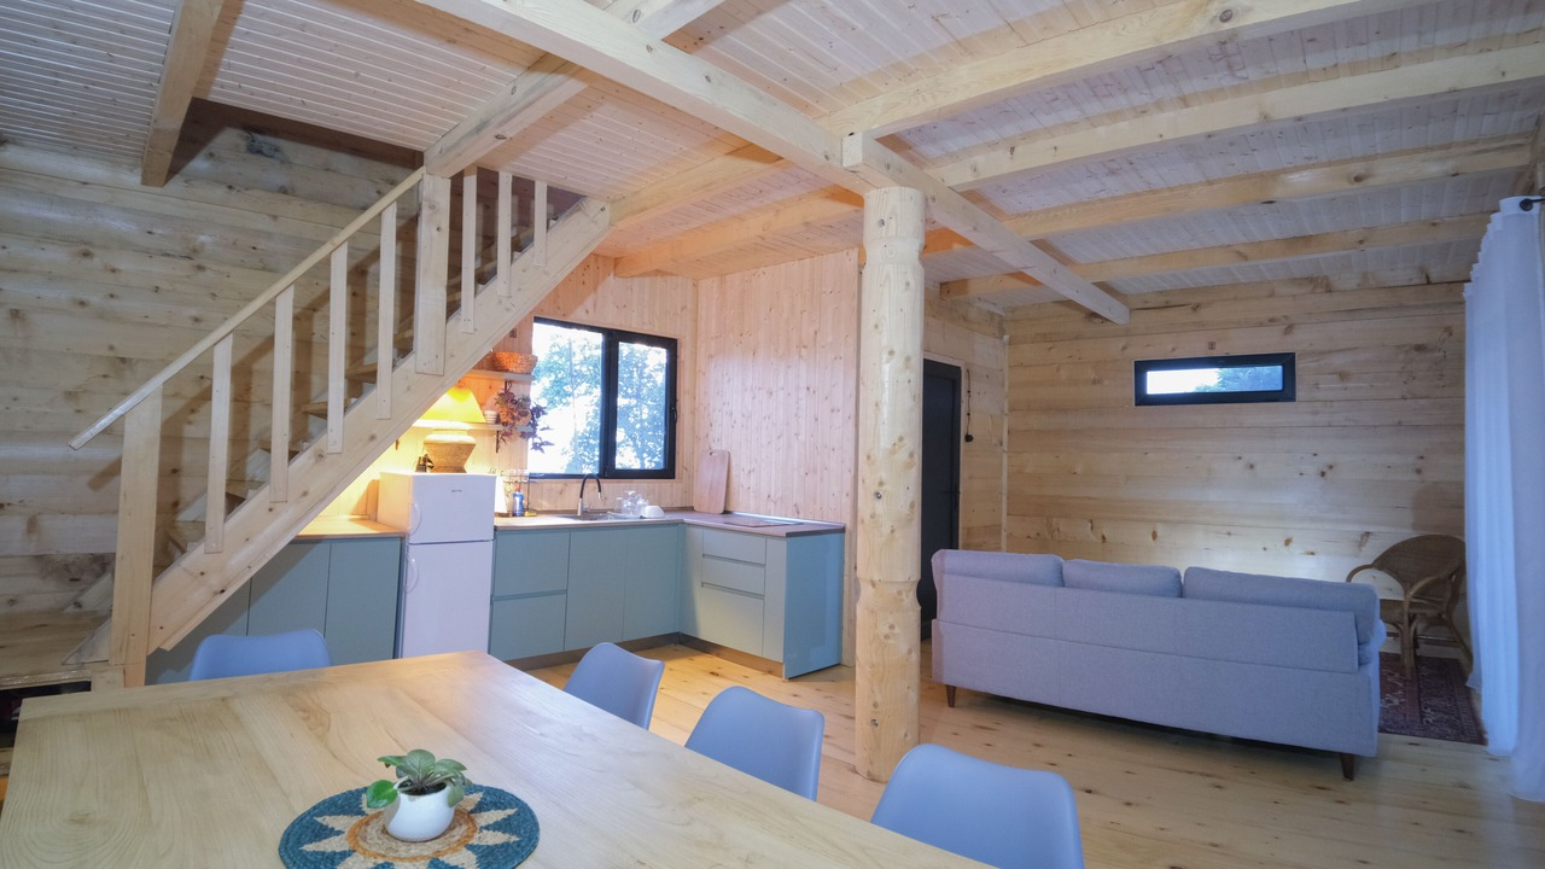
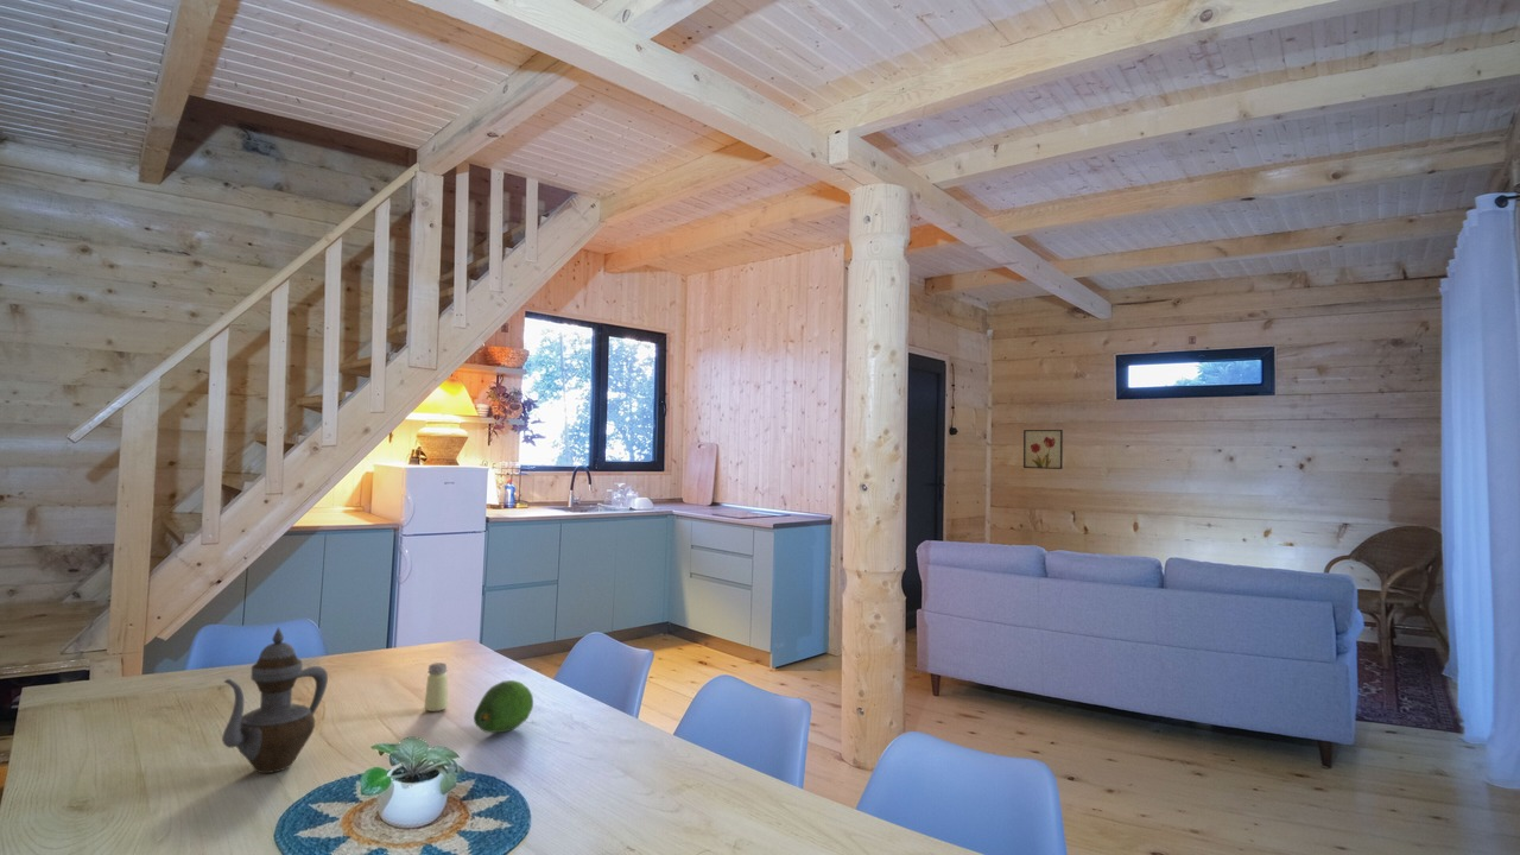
+ teapot (278, 696)
+ saltshaker (437, 685)
+ wall art (1043, 449)
+ fruit (502, 707)
